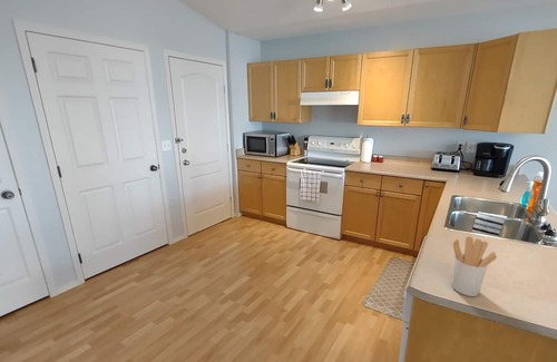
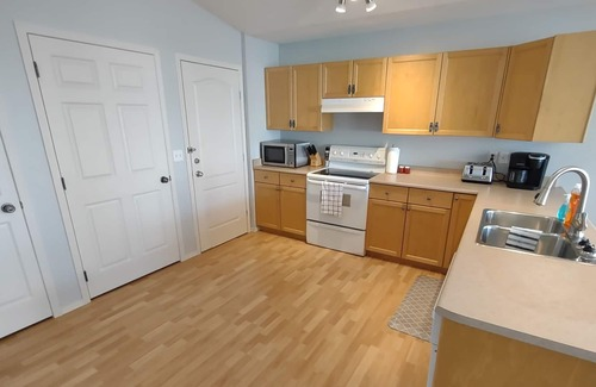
- utensil holder (470, 264)
